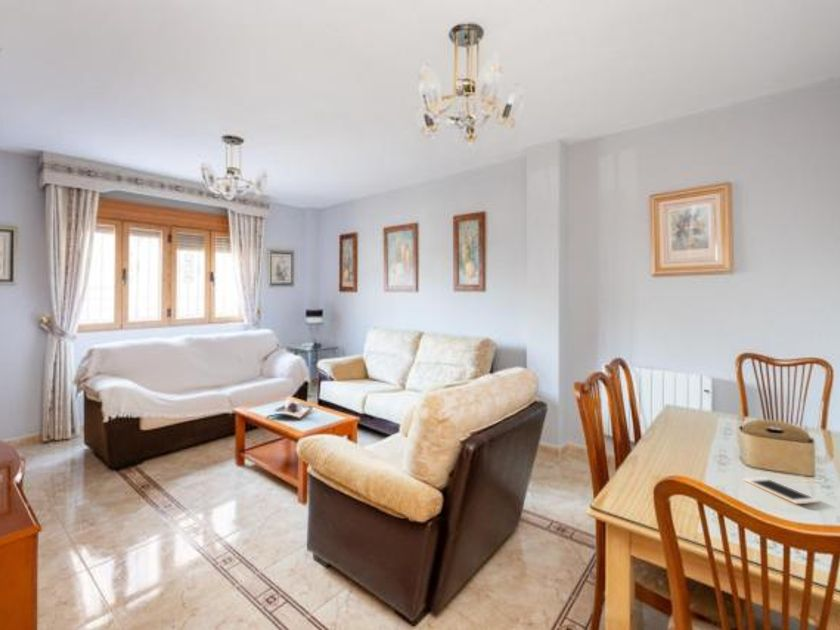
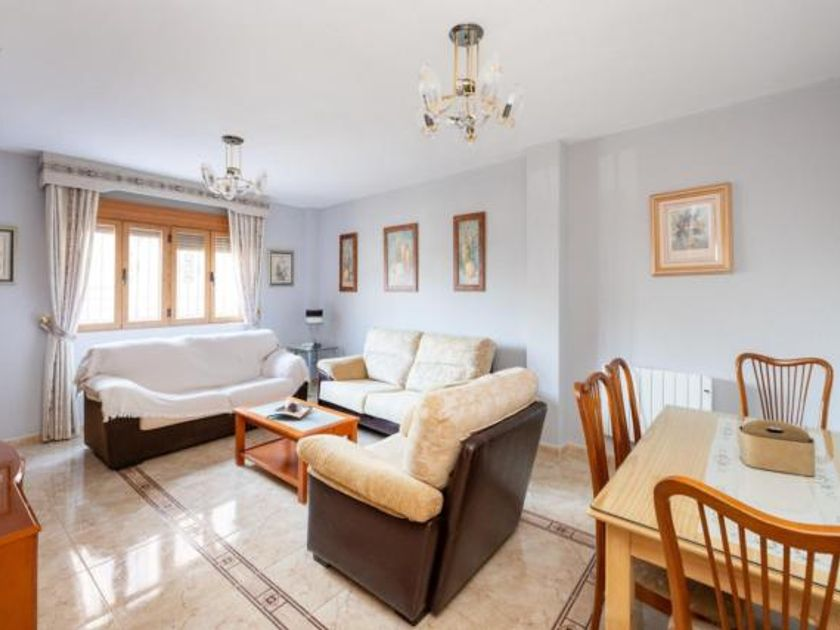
- cell phone (779, 489)
